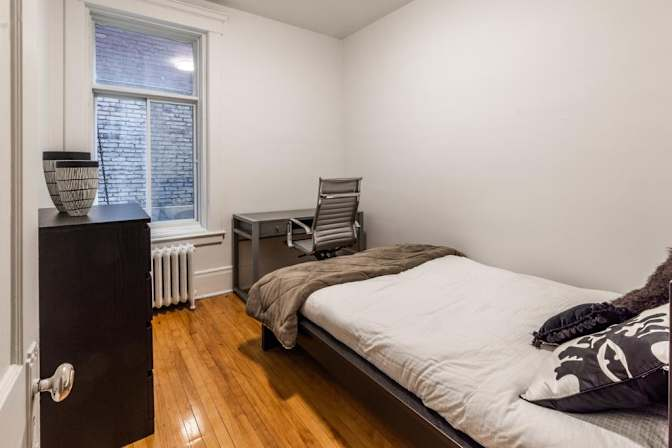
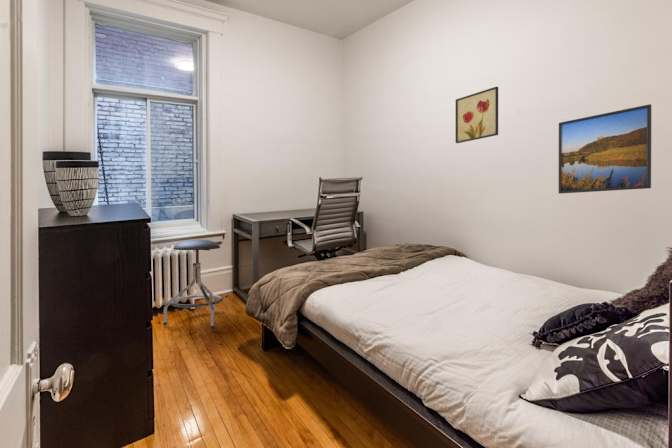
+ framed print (601, 152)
+ wall art (476, 116)
+ stool (199, 280)
